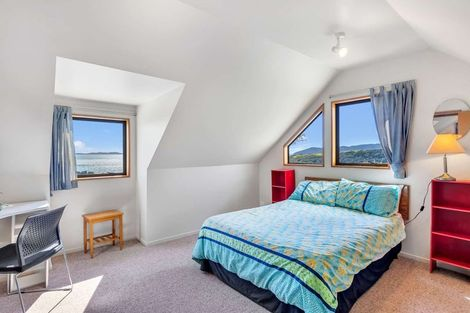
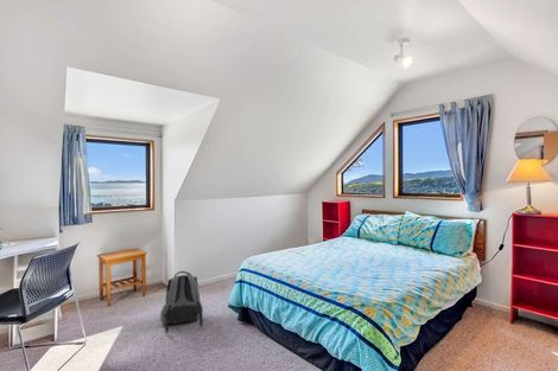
+ backpack (182, 296)
